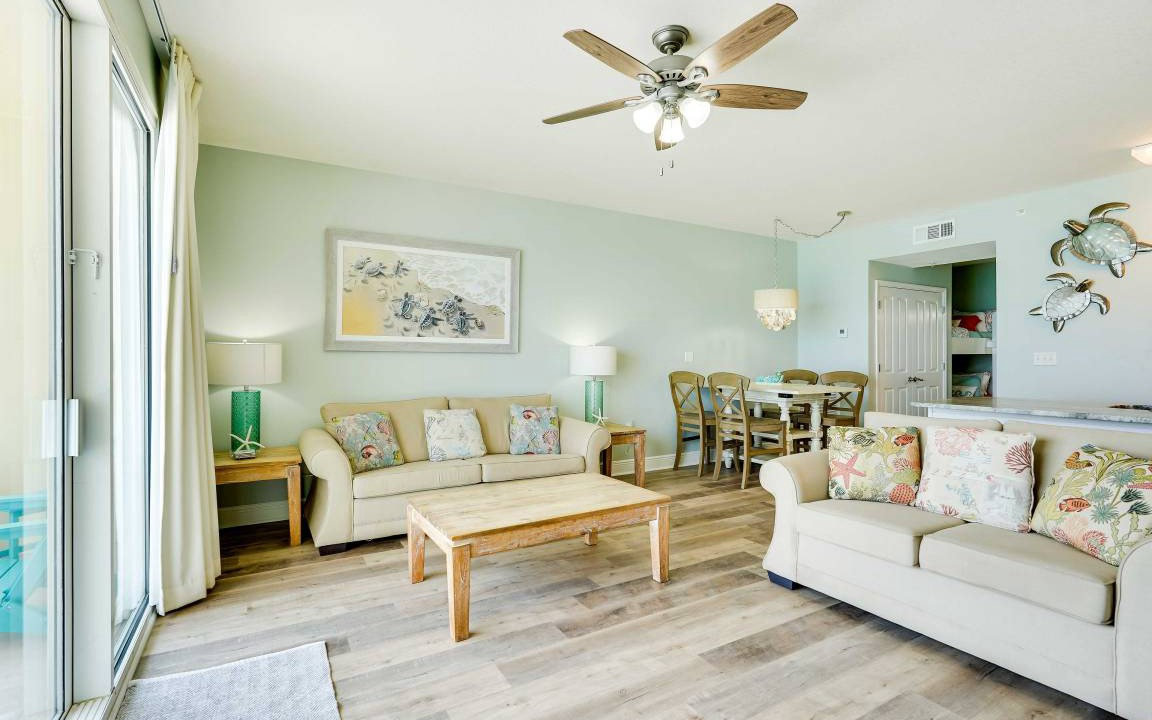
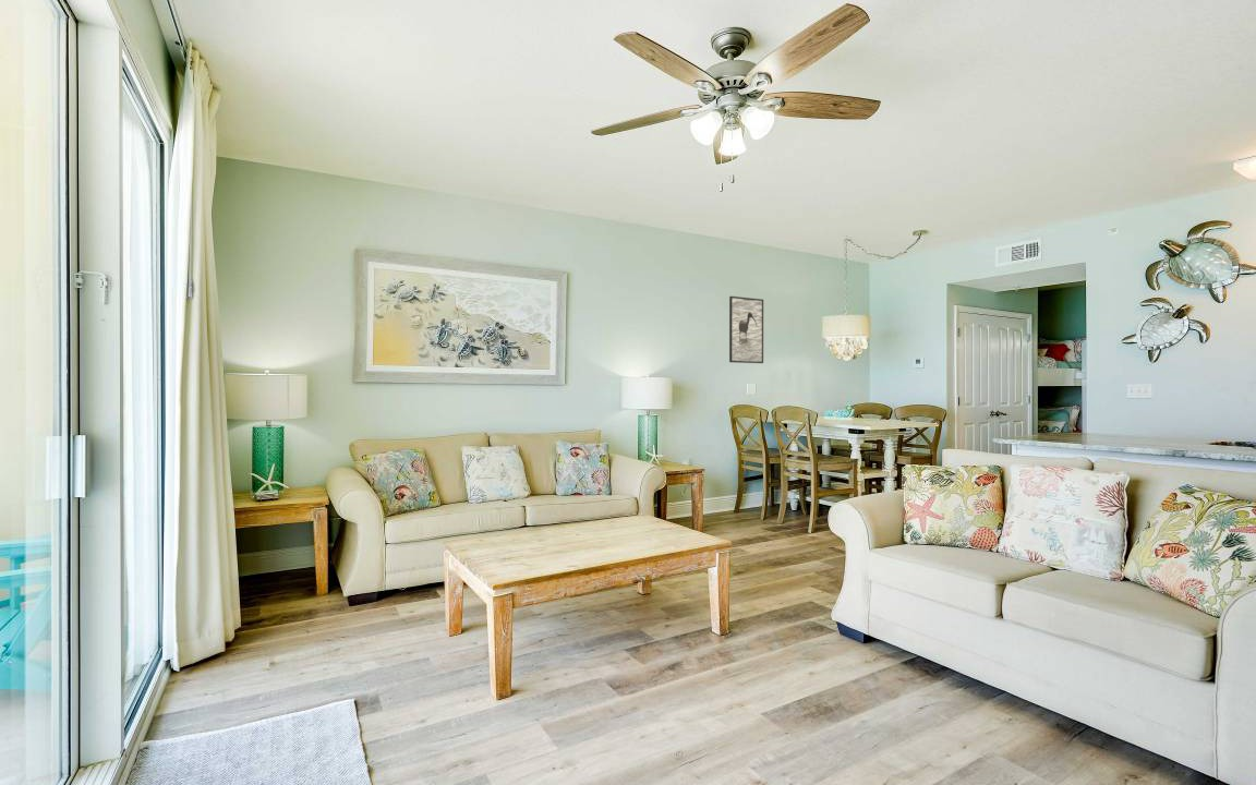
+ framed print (746, 330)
